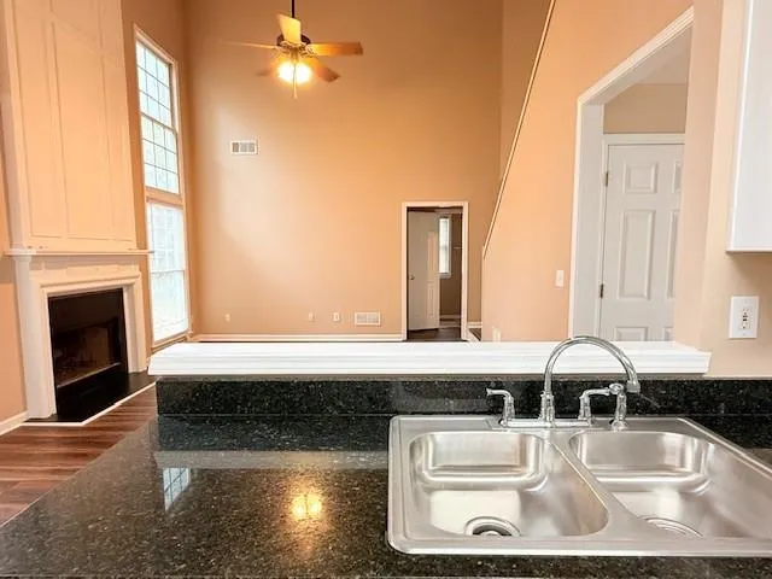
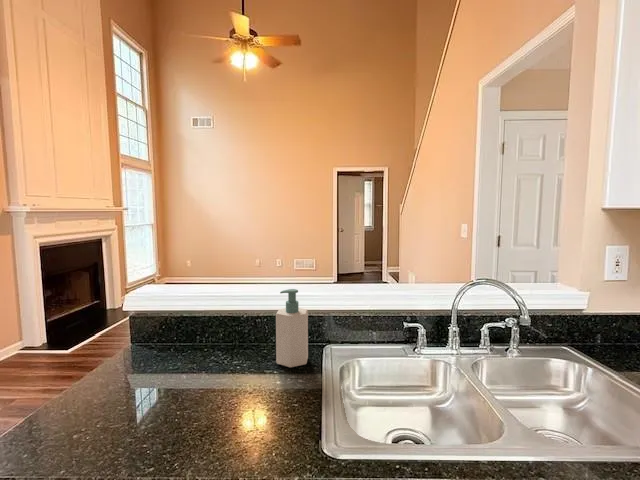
+ soap bottle (292, 325)
